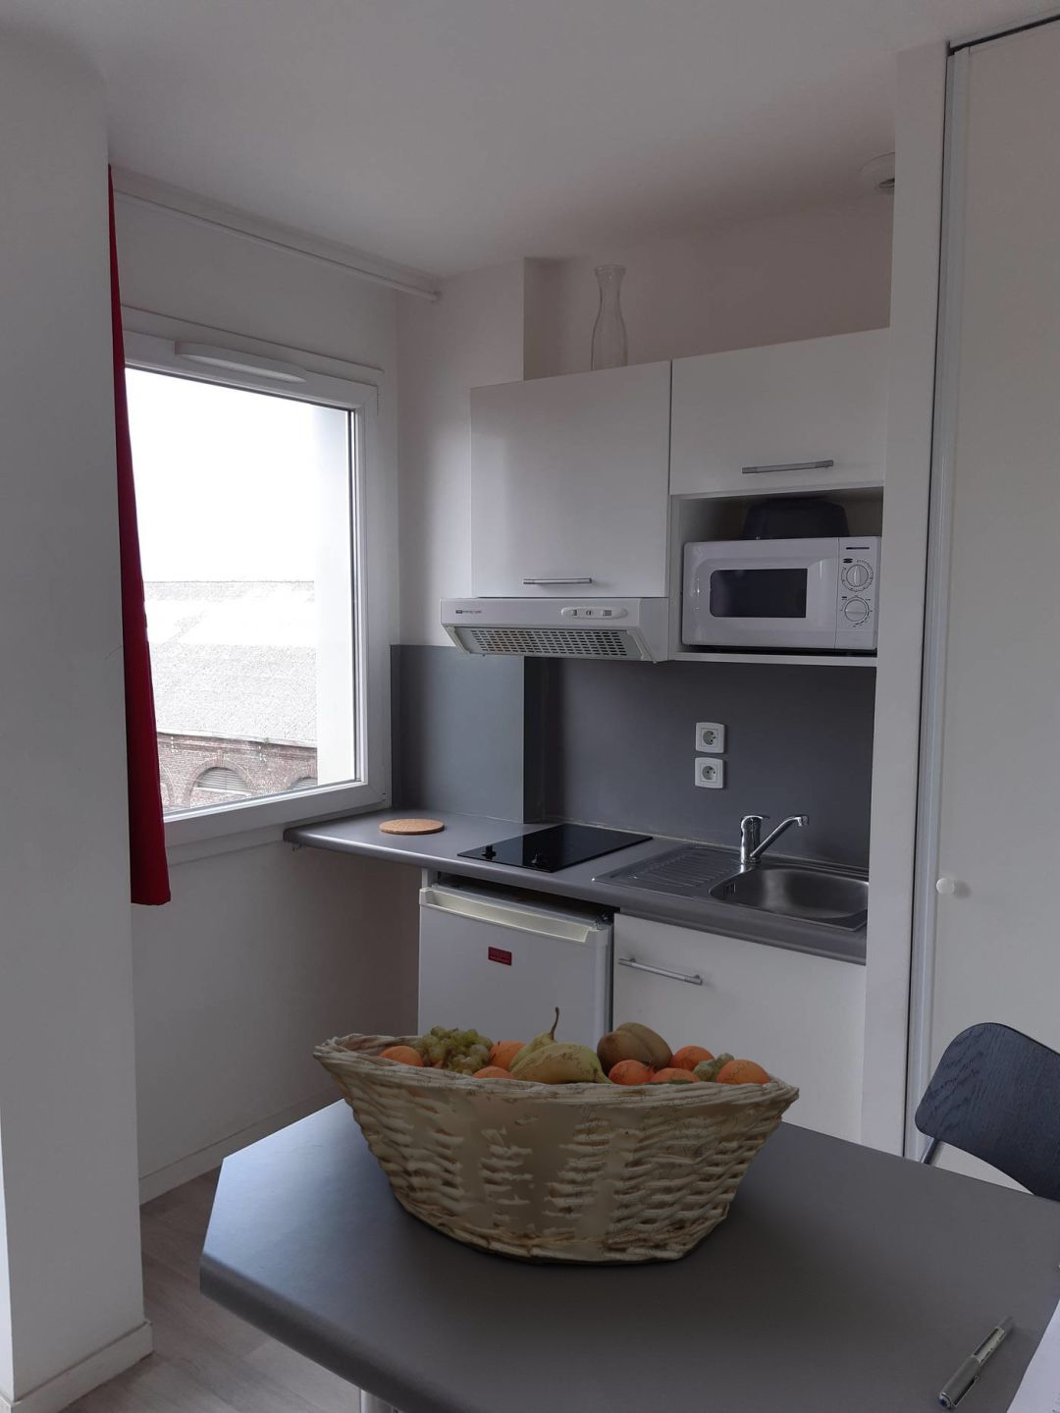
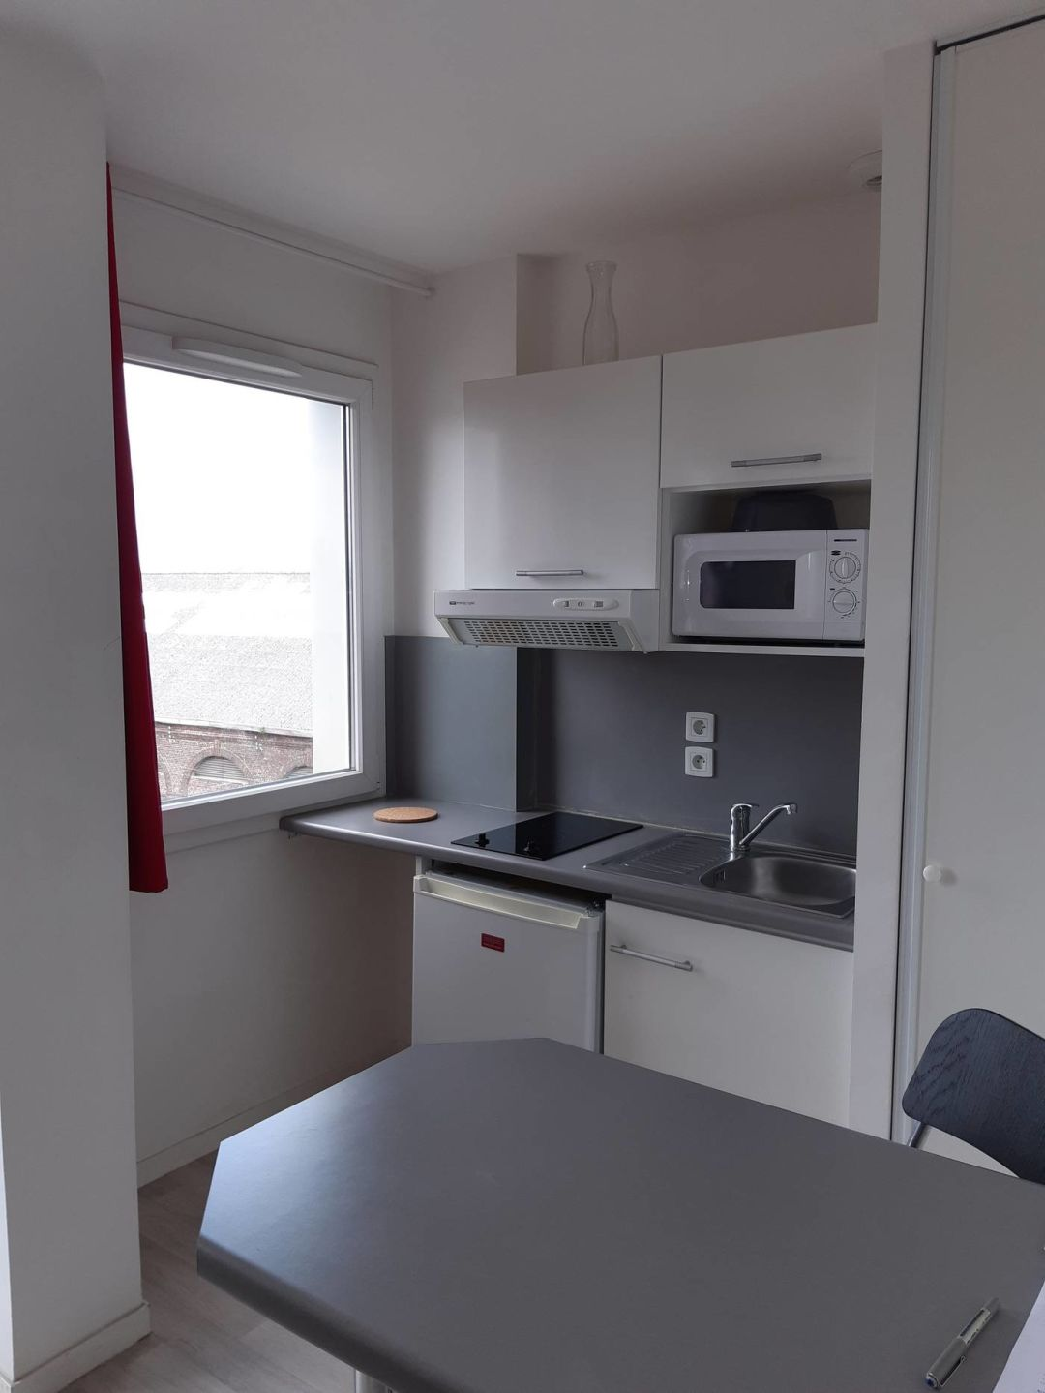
- fruit basket (551, 1102)
